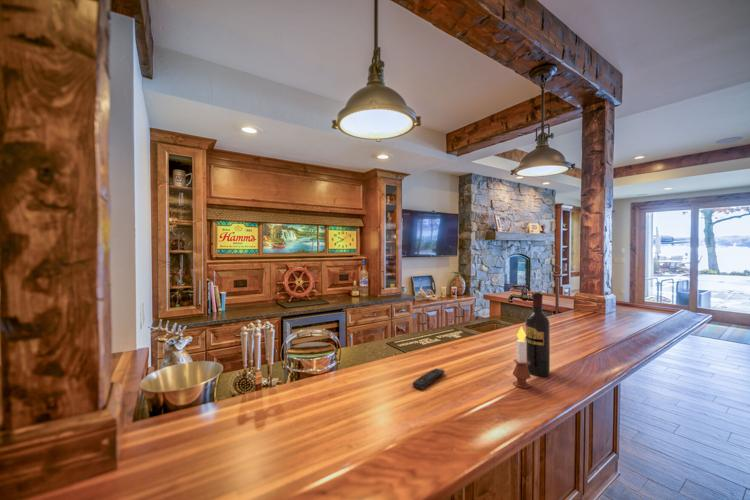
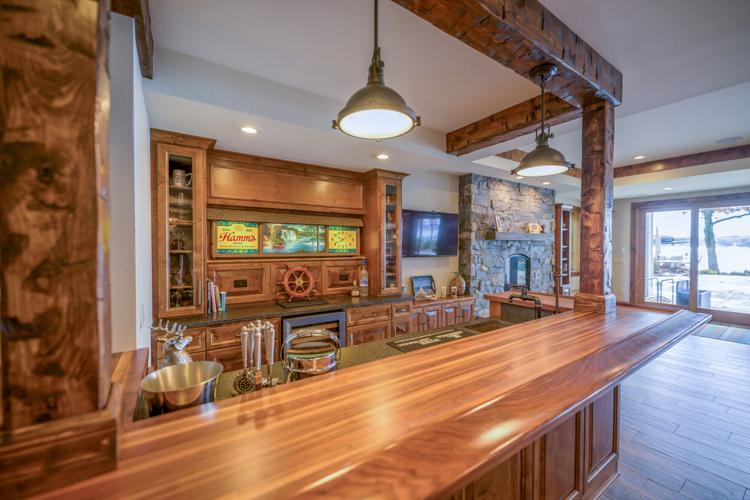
- candle (521, 355)
- remote control (430, 376)
- wine bottle (537, 332)
